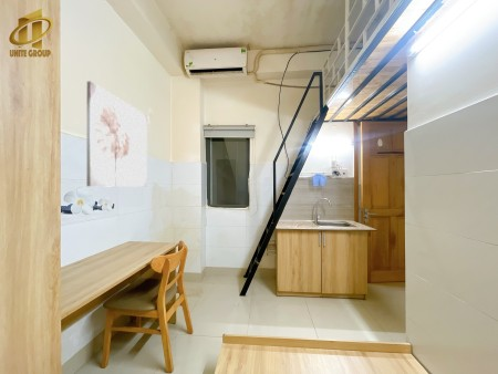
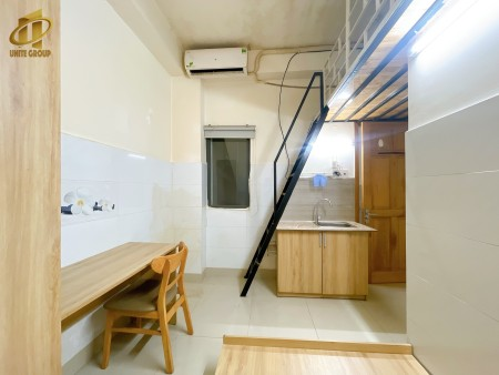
- wall art (122, 144)
